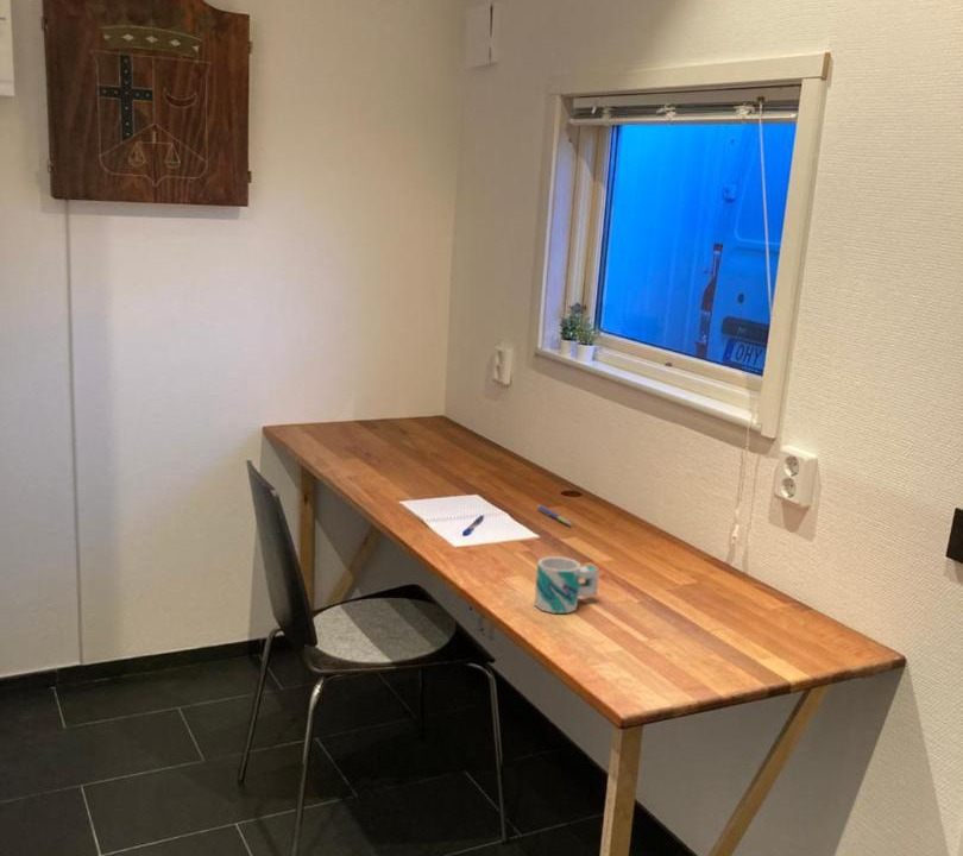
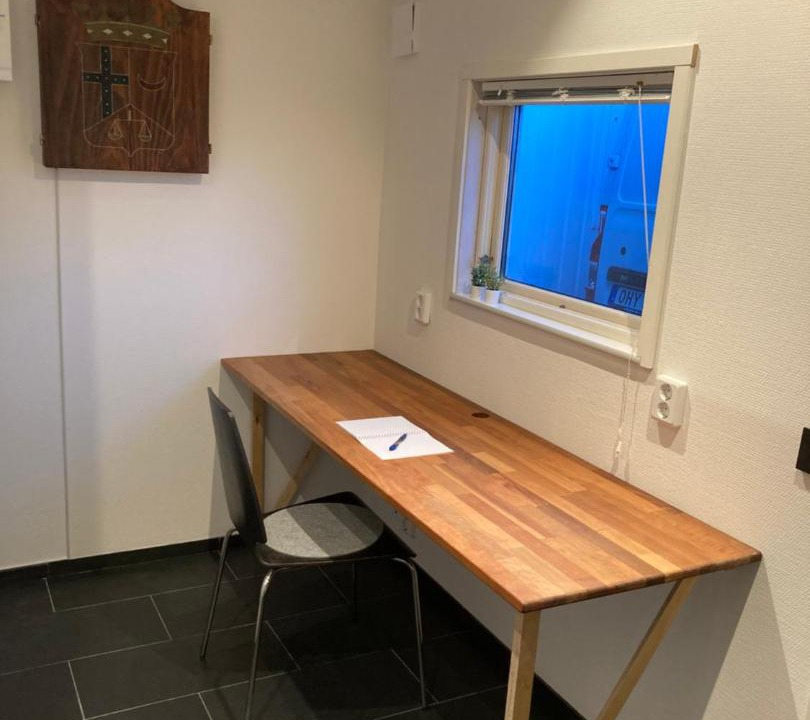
- mug (567, 583)
- pen (554, 515)
